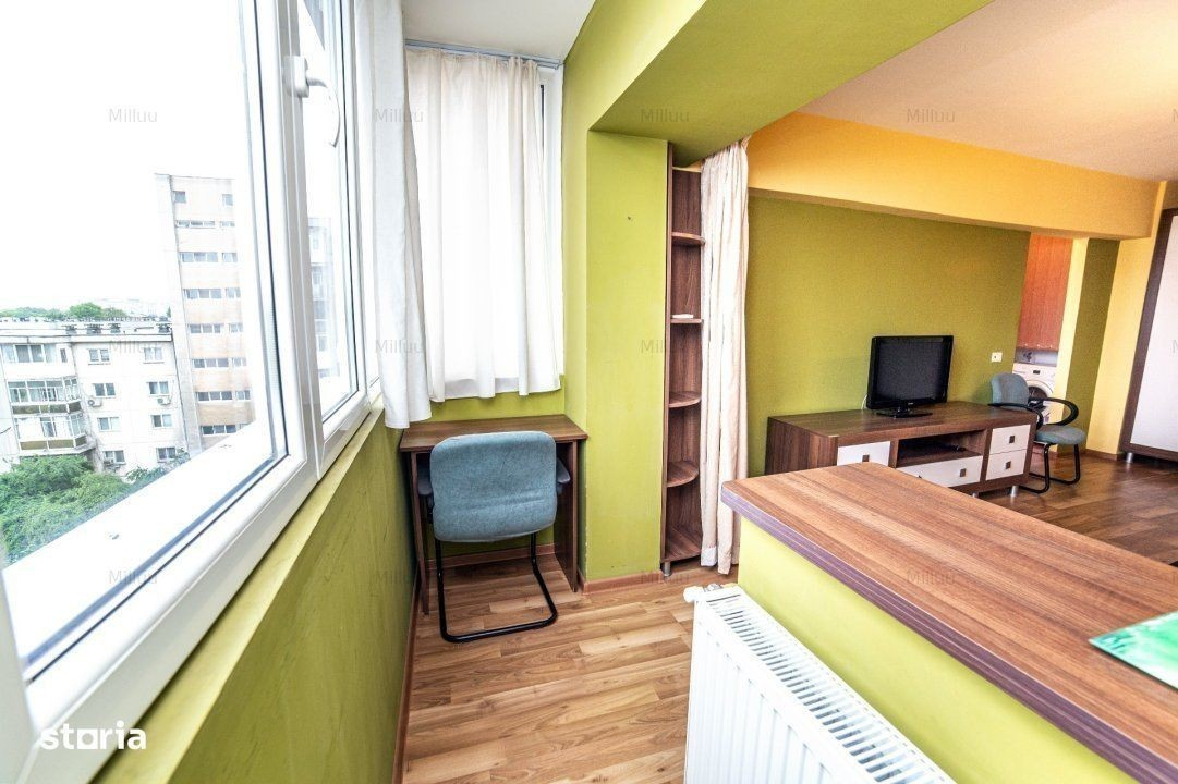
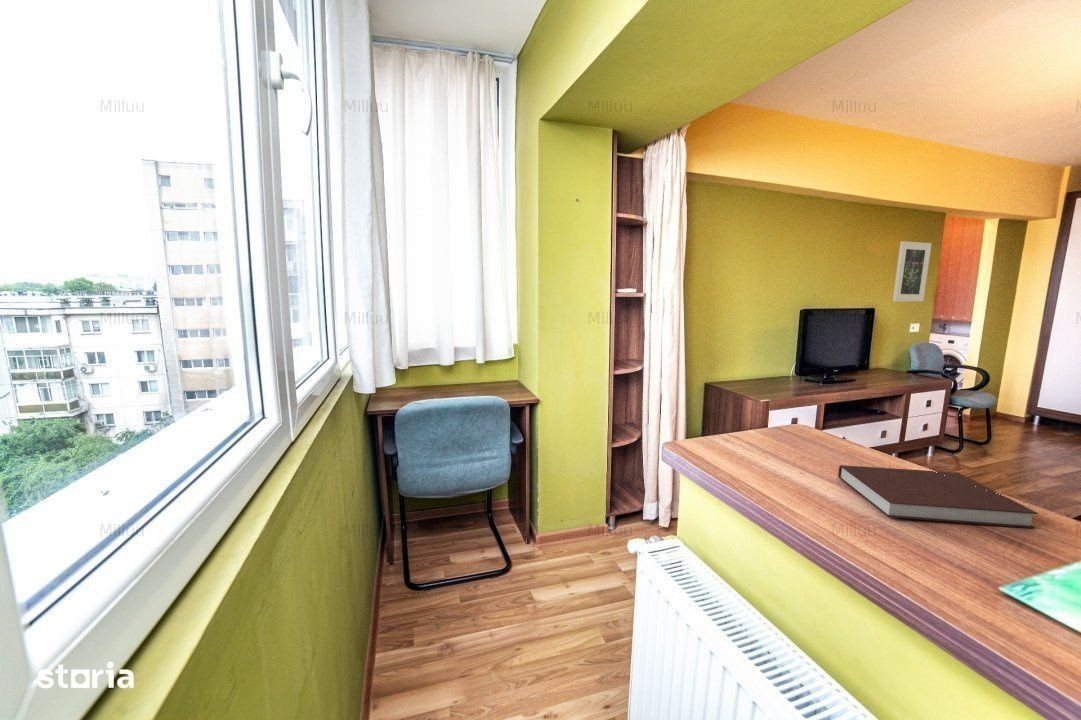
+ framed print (912, 272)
+ notebook (925, 492)
